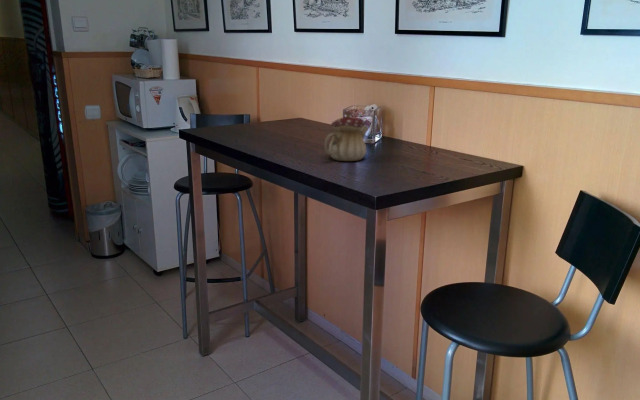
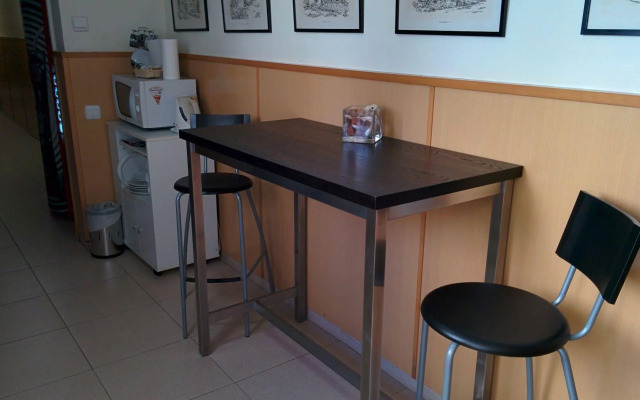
- teapot (345, 134)
